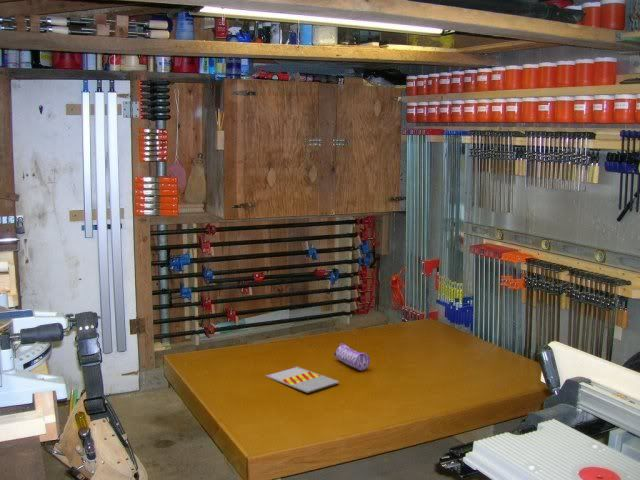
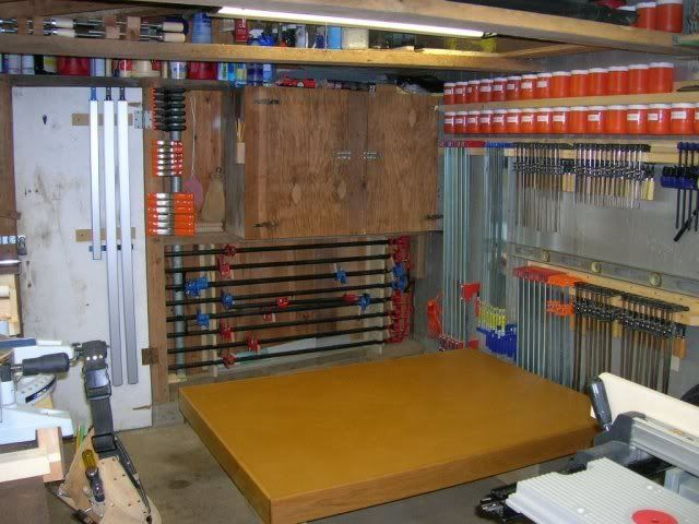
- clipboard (301, 378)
- pencil case (352, 356)
